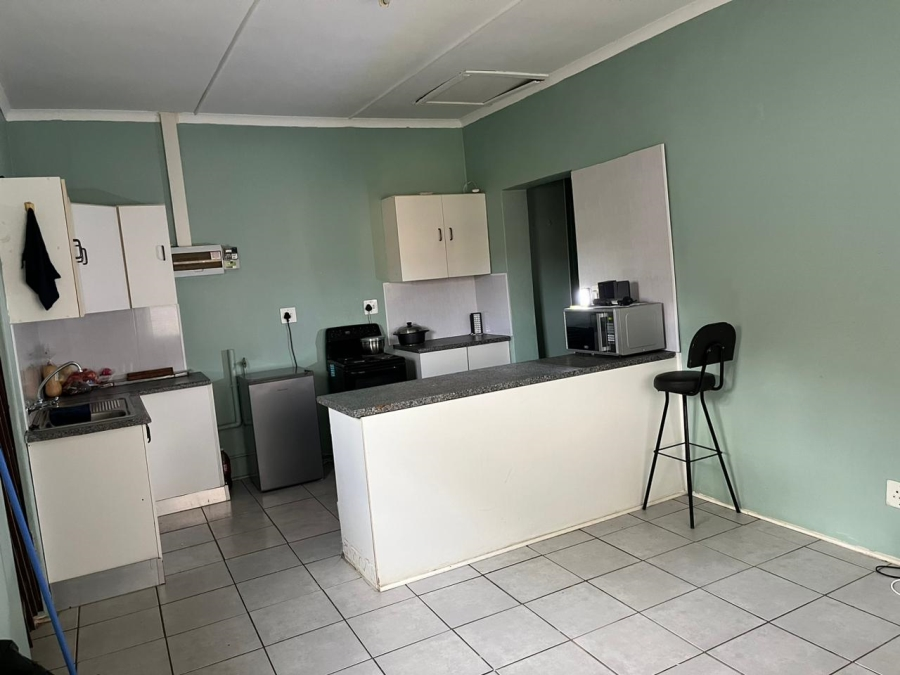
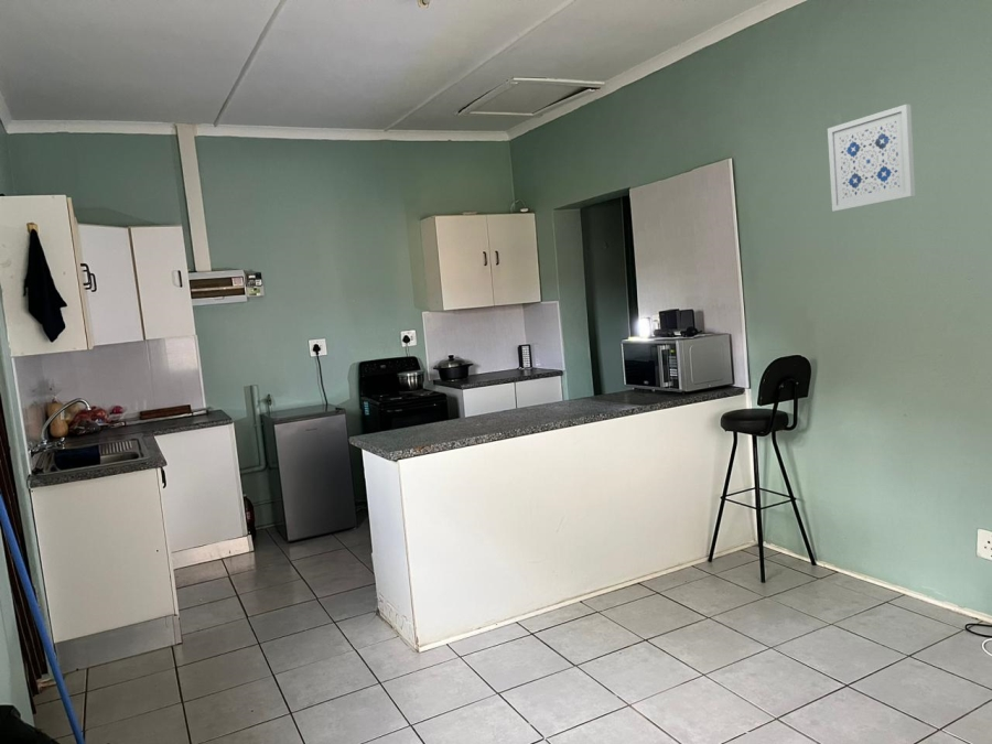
+ wall art (869, 160)
